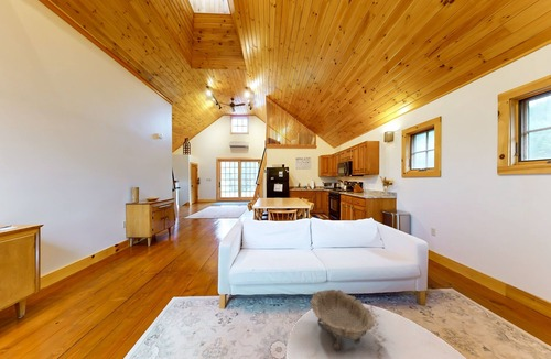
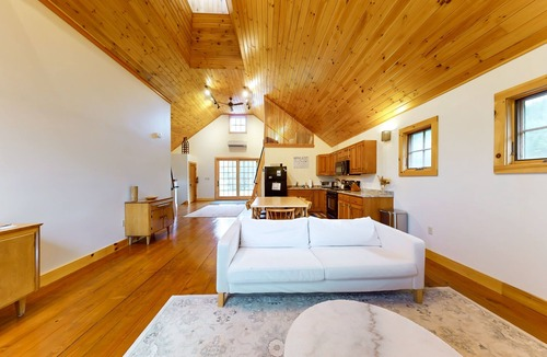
- decorative bowl (339, 318)
